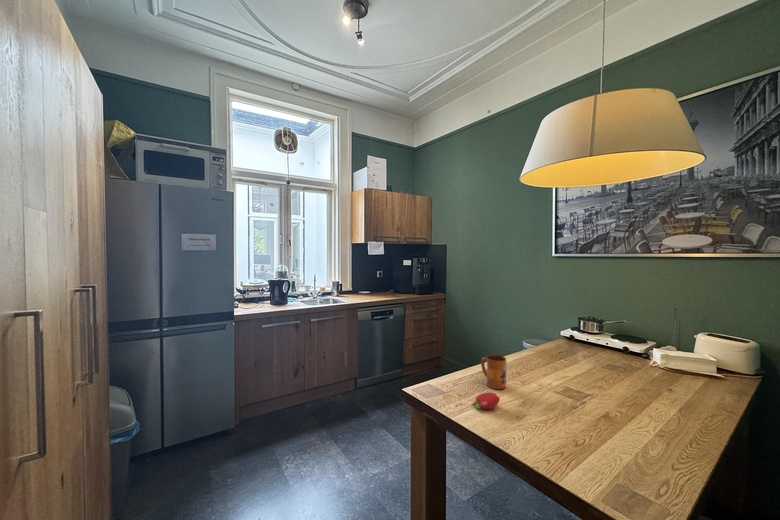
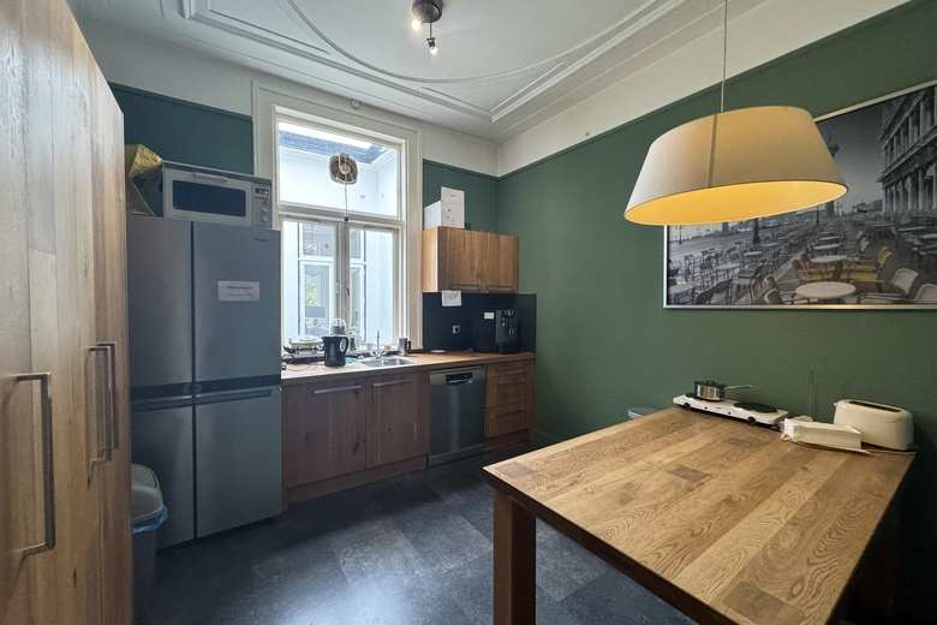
- fruit (485, 400)
- mug (492, 370)
